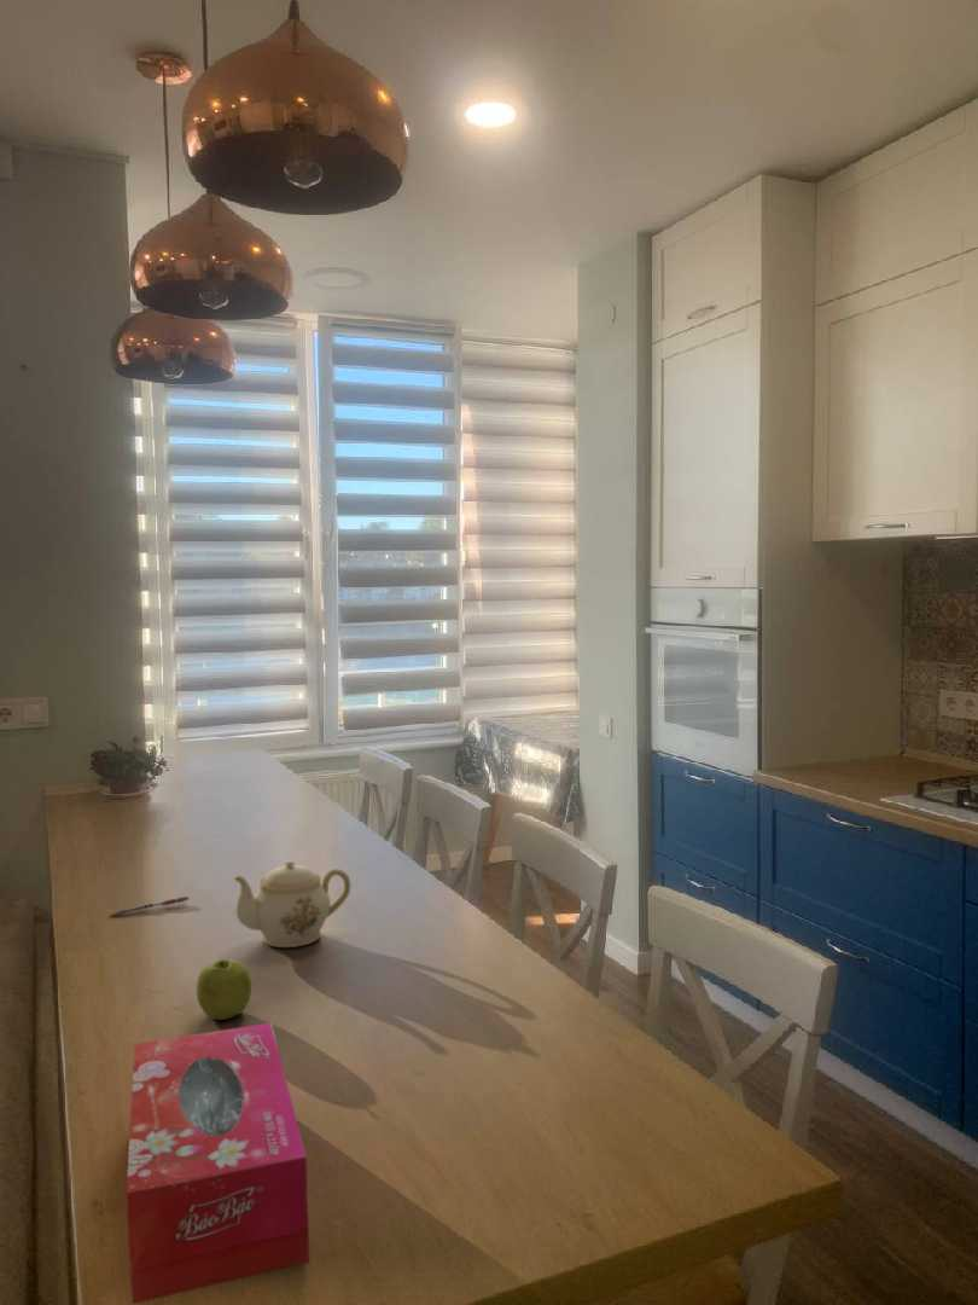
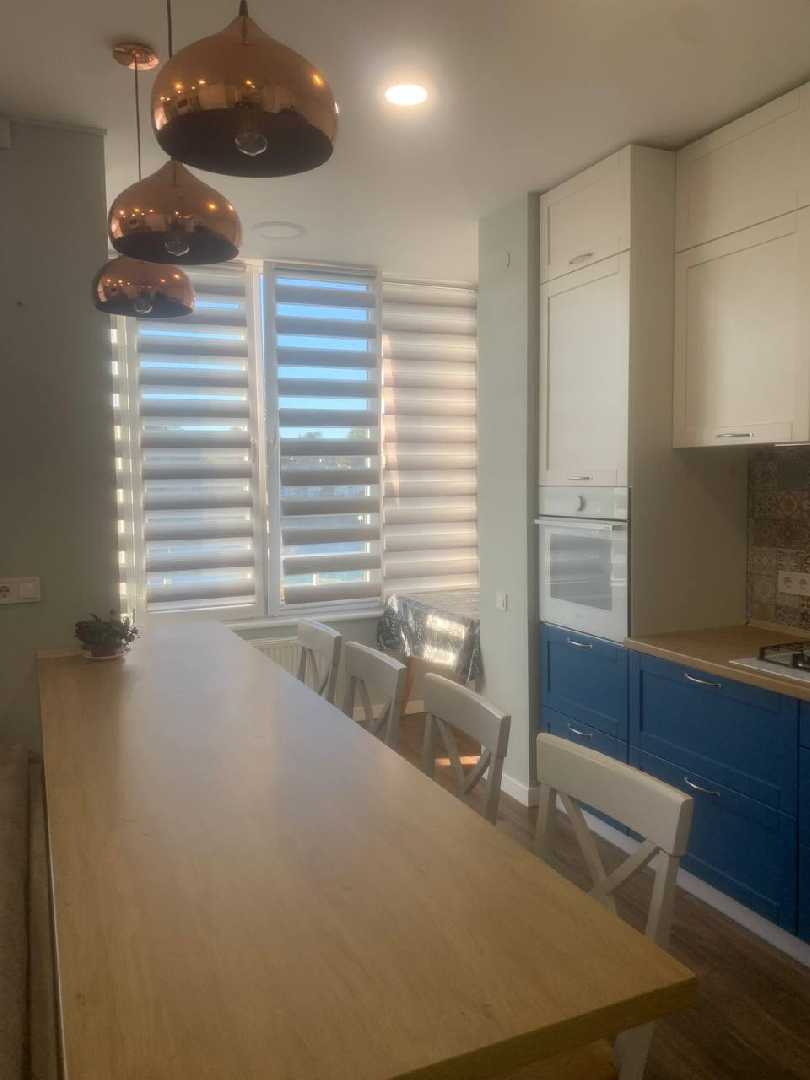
- fruit (223, 986)
- pen (150, 905)
- tissue box (211, 1141)
- teapot (293, 899)
